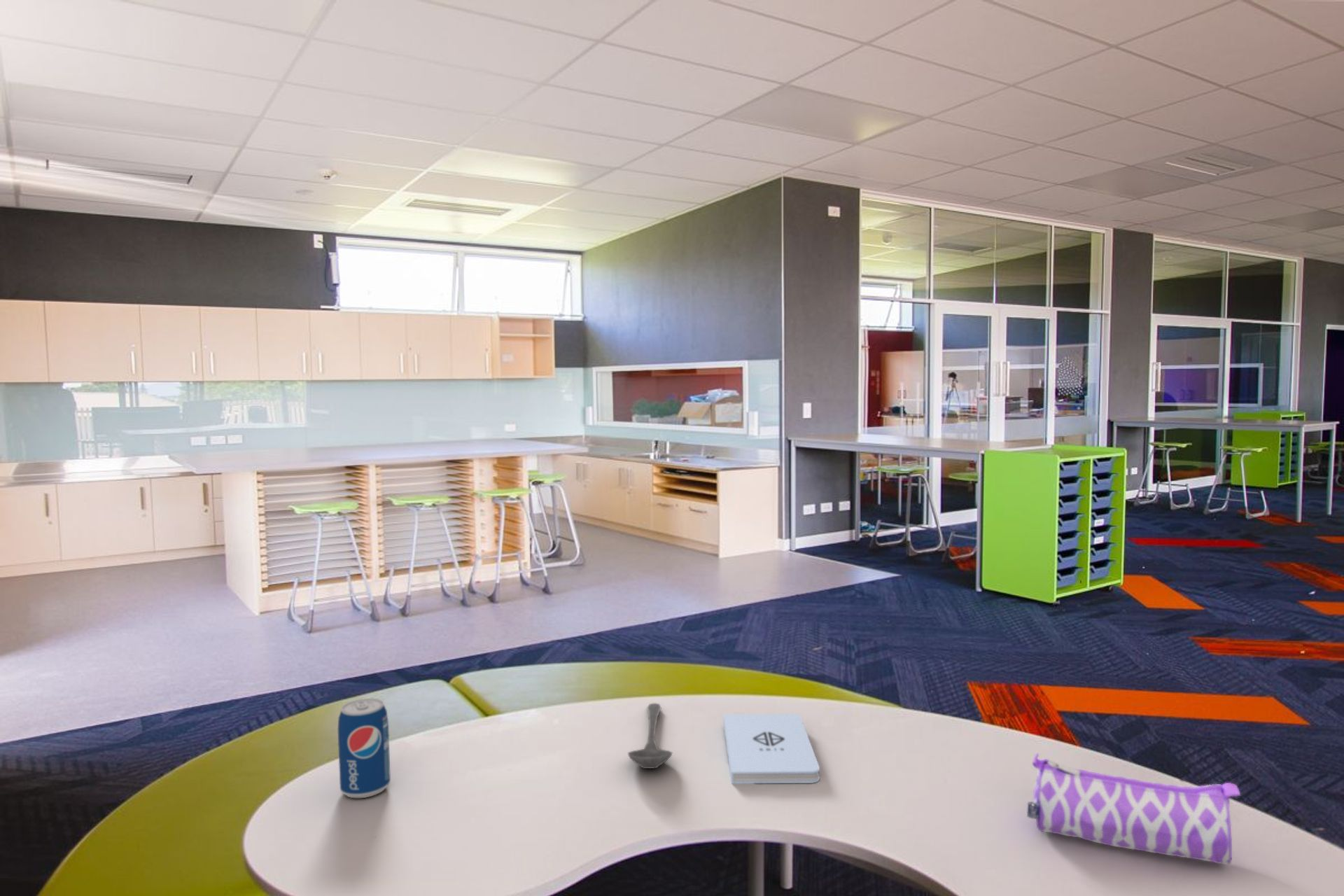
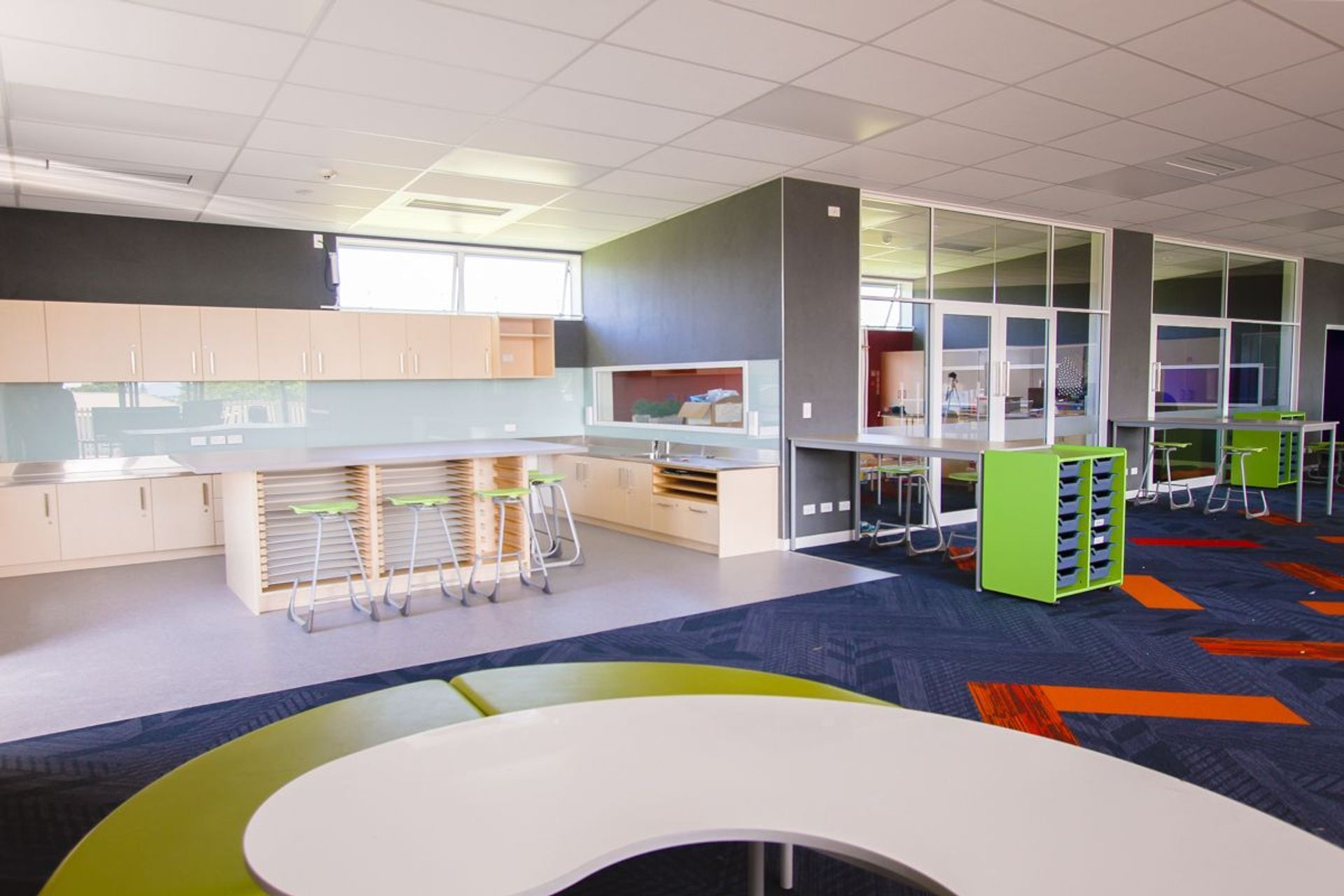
- pencil case (1126, 805)
- beverage can (364, 747)
- stirrer (652, 728)
- notepad (768, 746)
